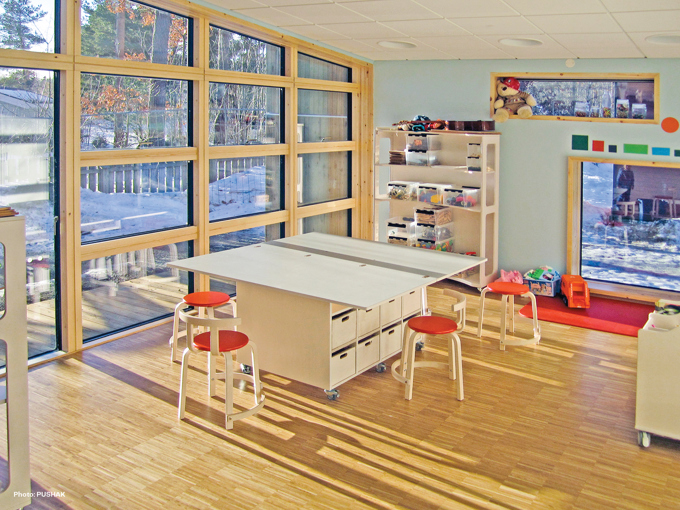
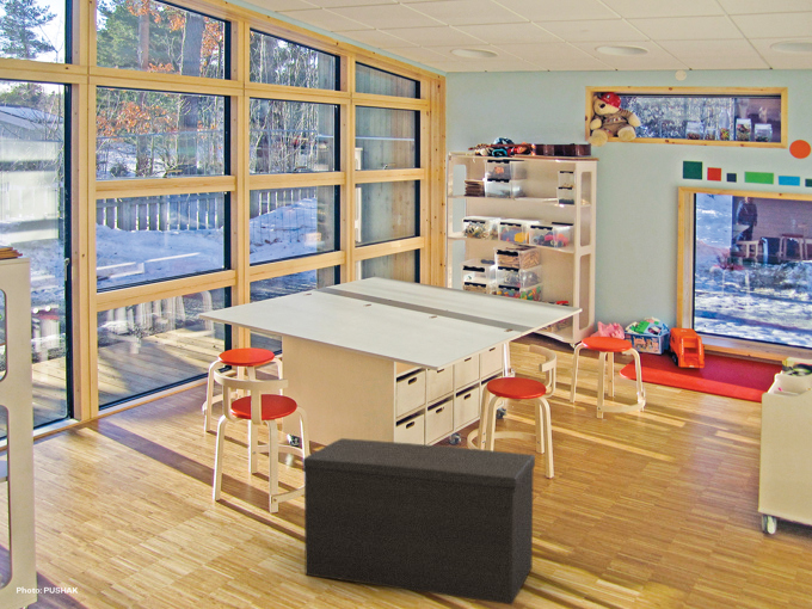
+ bench (419, 513)
